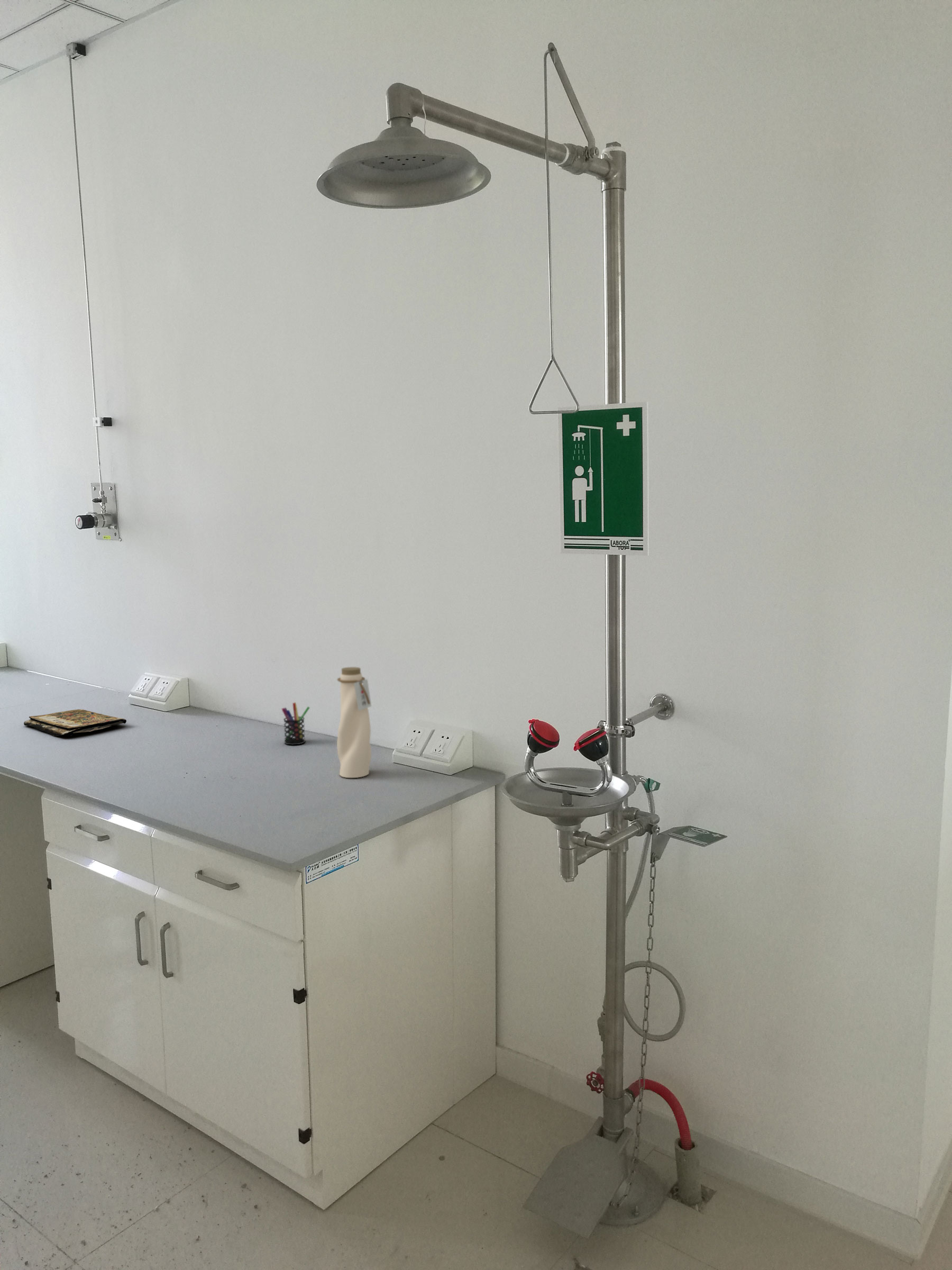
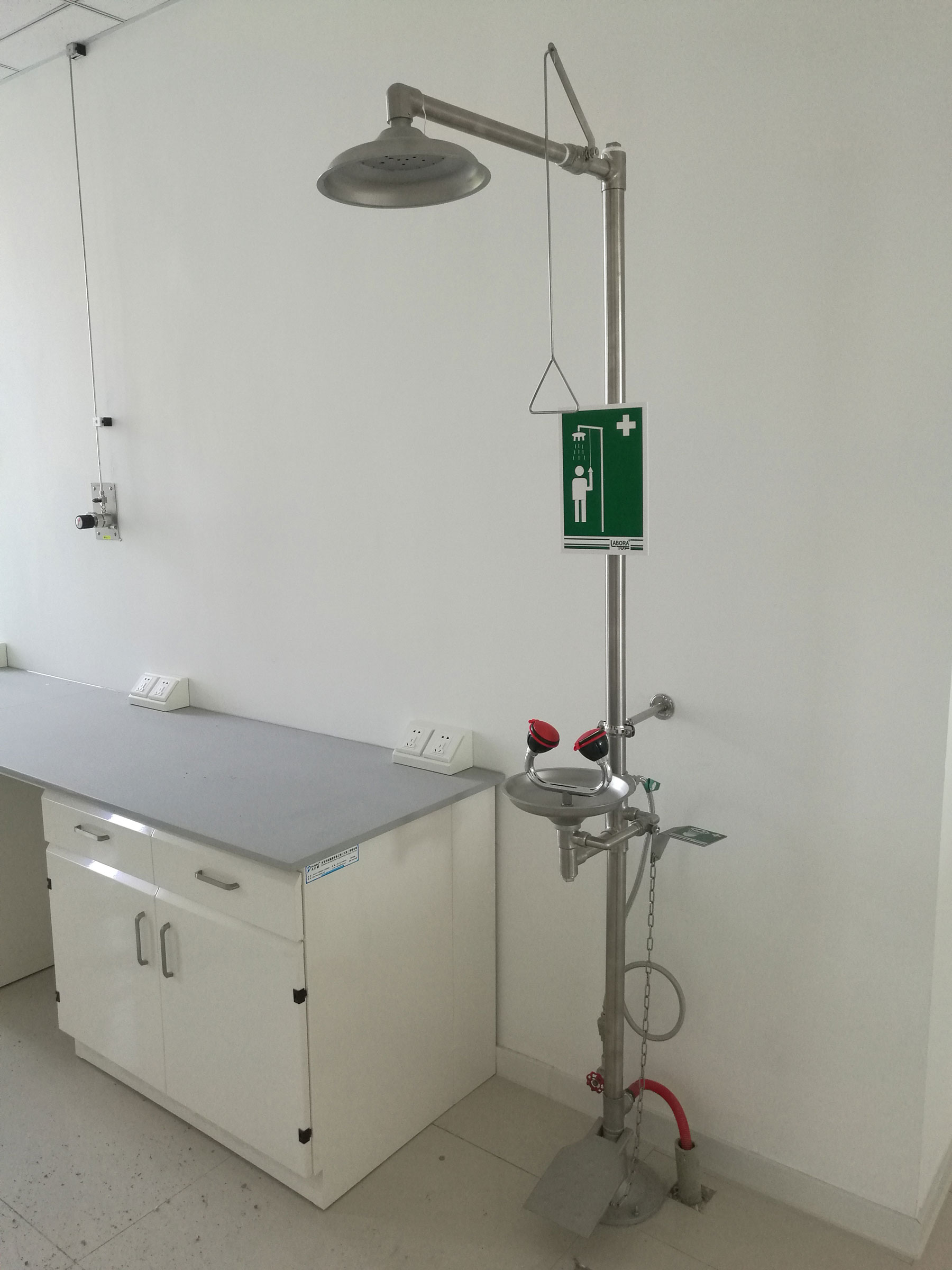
- book (75, 721)
- water bottle (355, 722)
- pen holder (296, 722)
